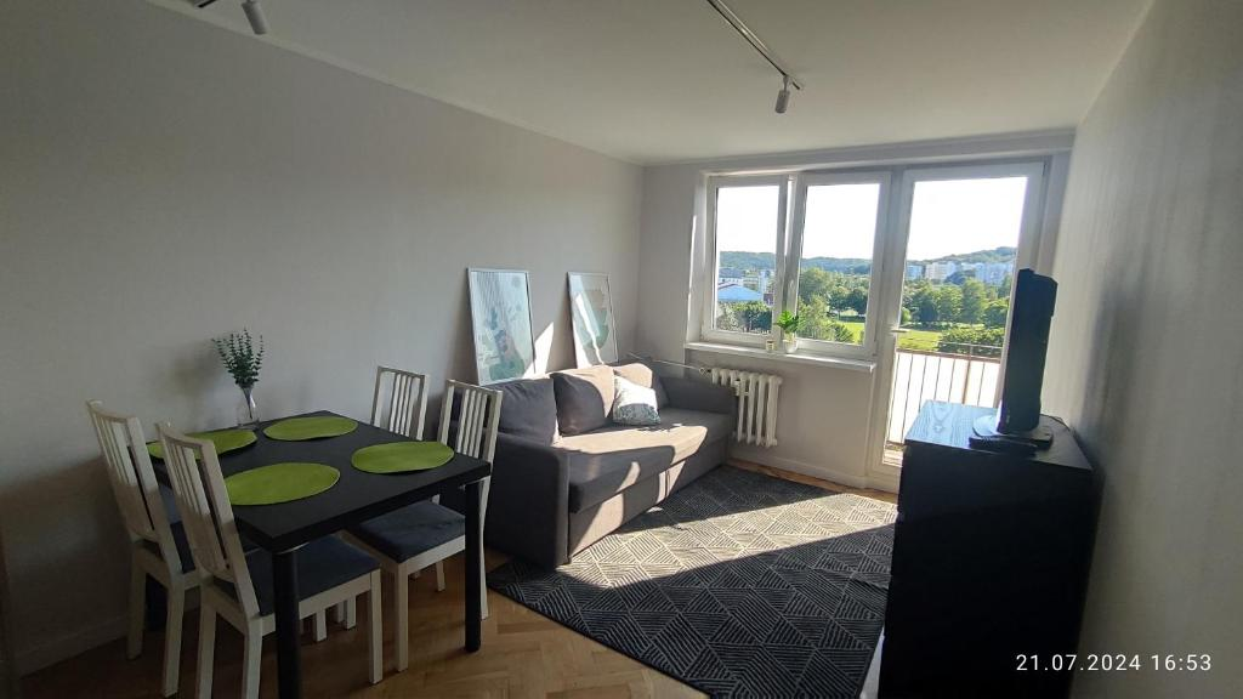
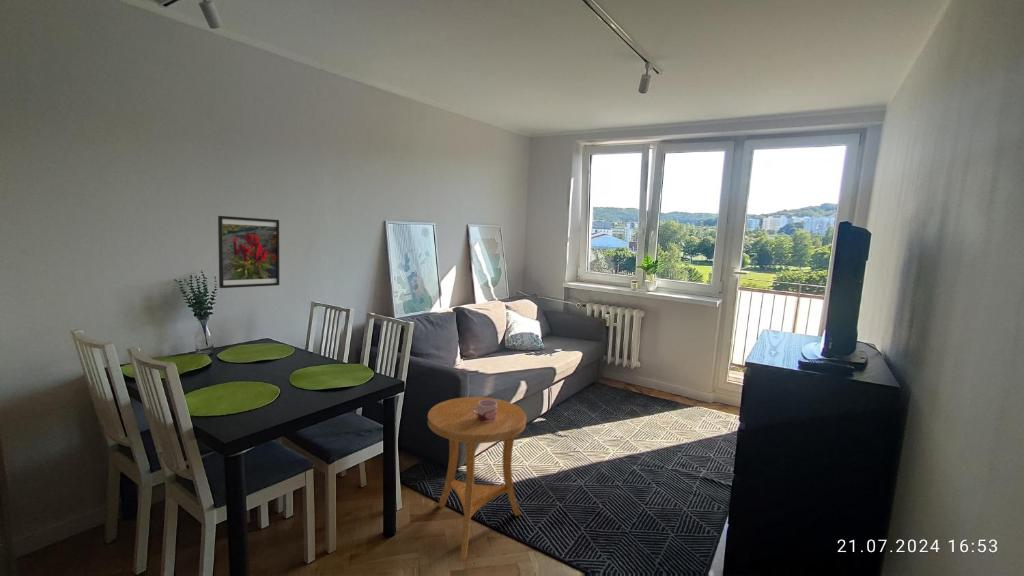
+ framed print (250, 252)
+ mug (484, 410)
+ side table (473, 471)
